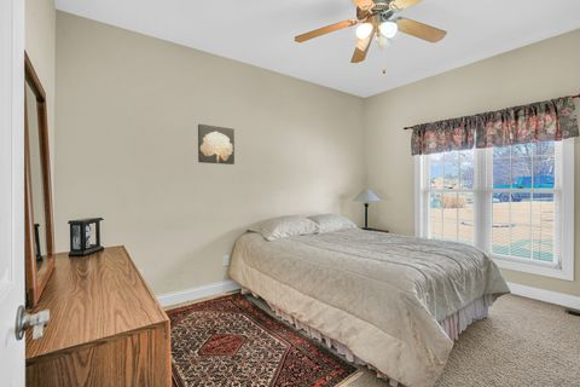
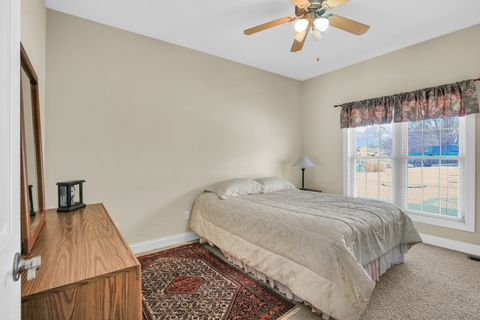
- wall art (216, 145)
